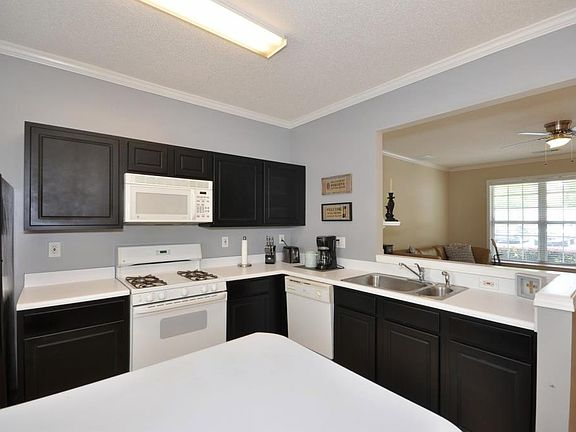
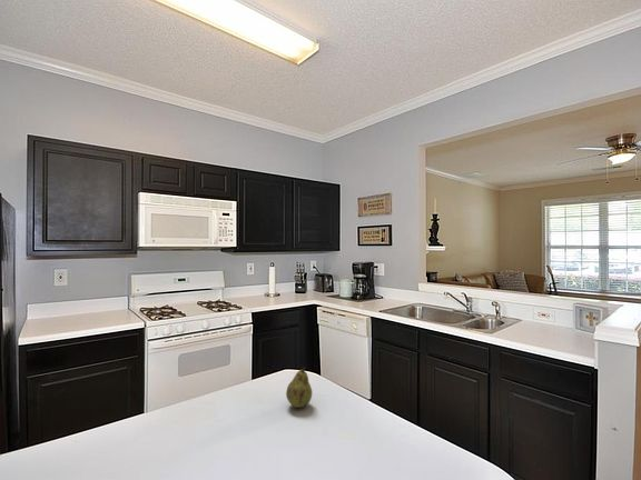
+ fruit (298, 386)
